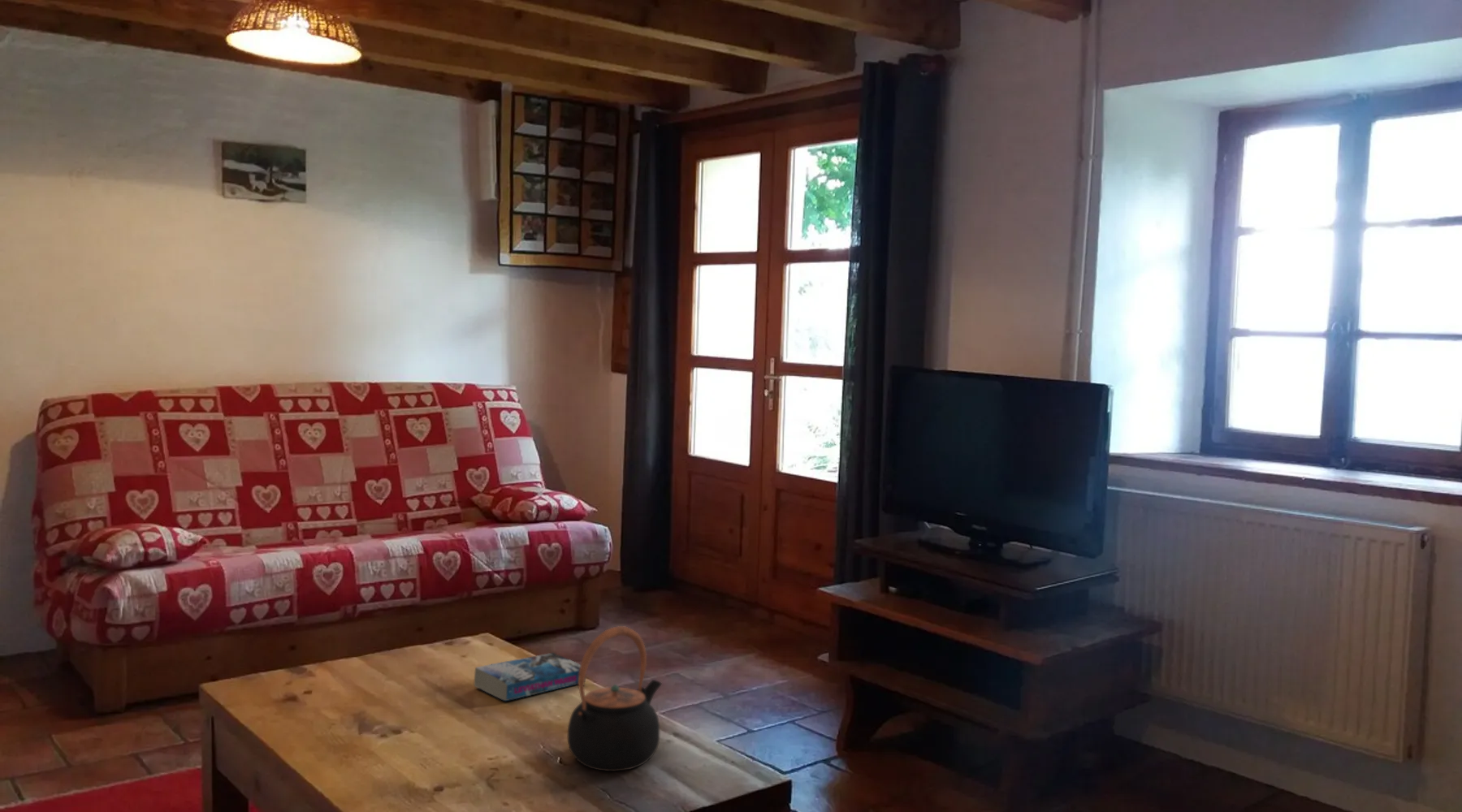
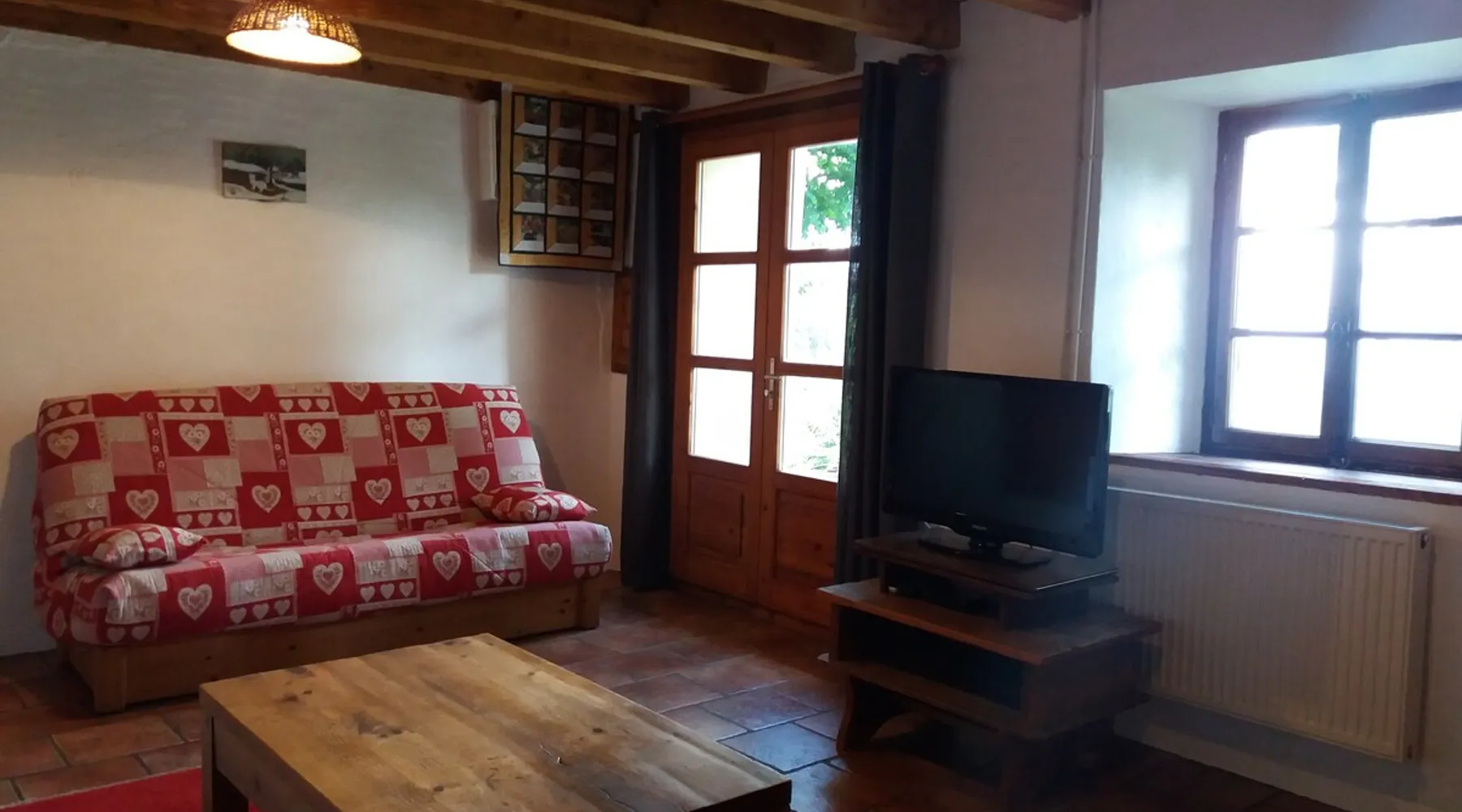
- book (530, 675)
- teapot (621, 690)
